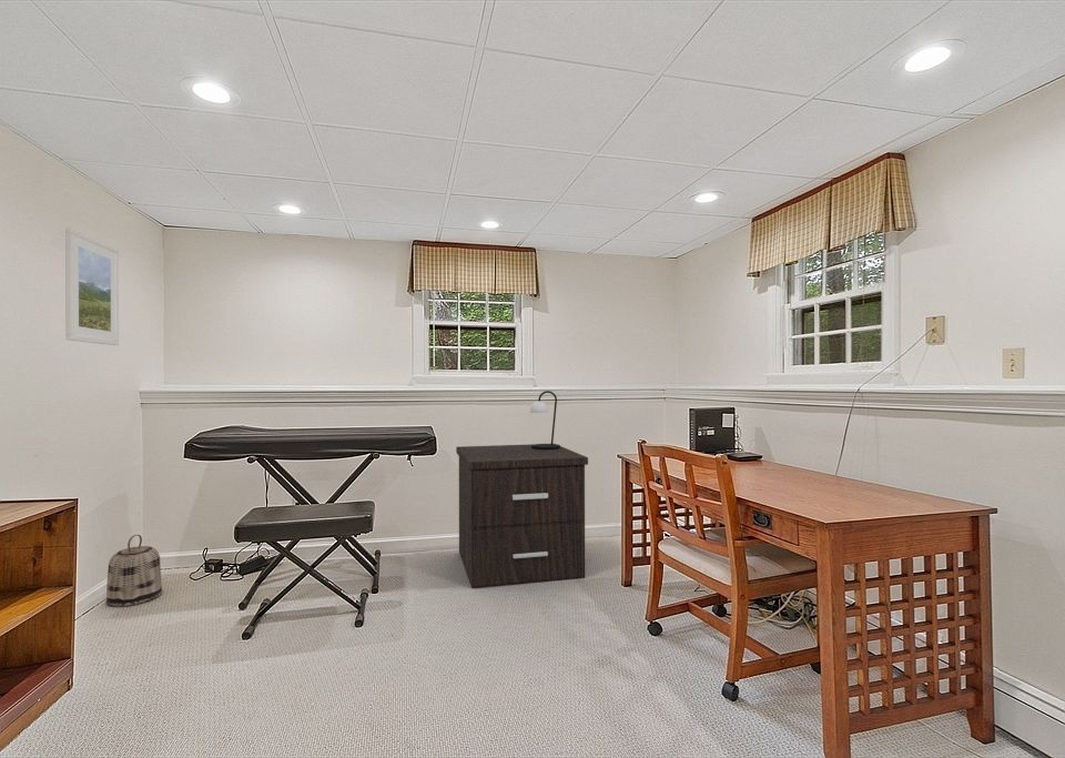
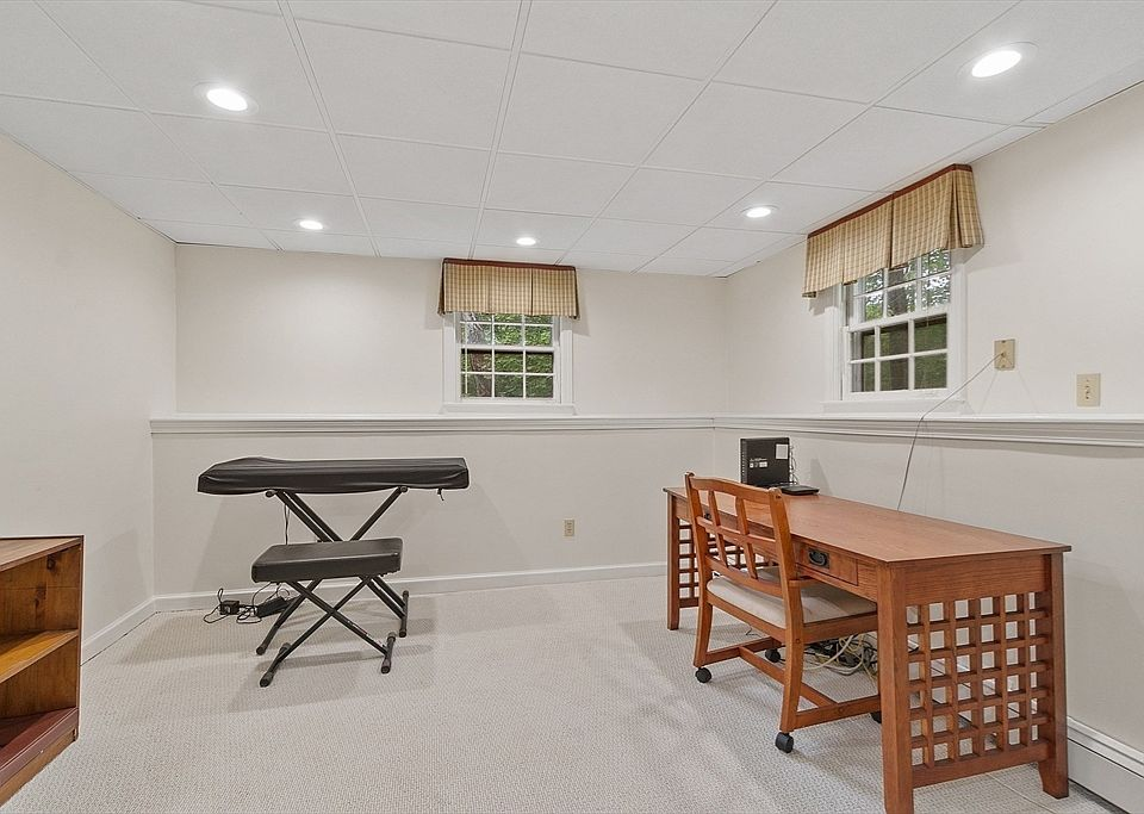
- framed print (93, 291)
- table lamp (545, 412)
- nightstand (517, 507)
- basket (134, 566)
